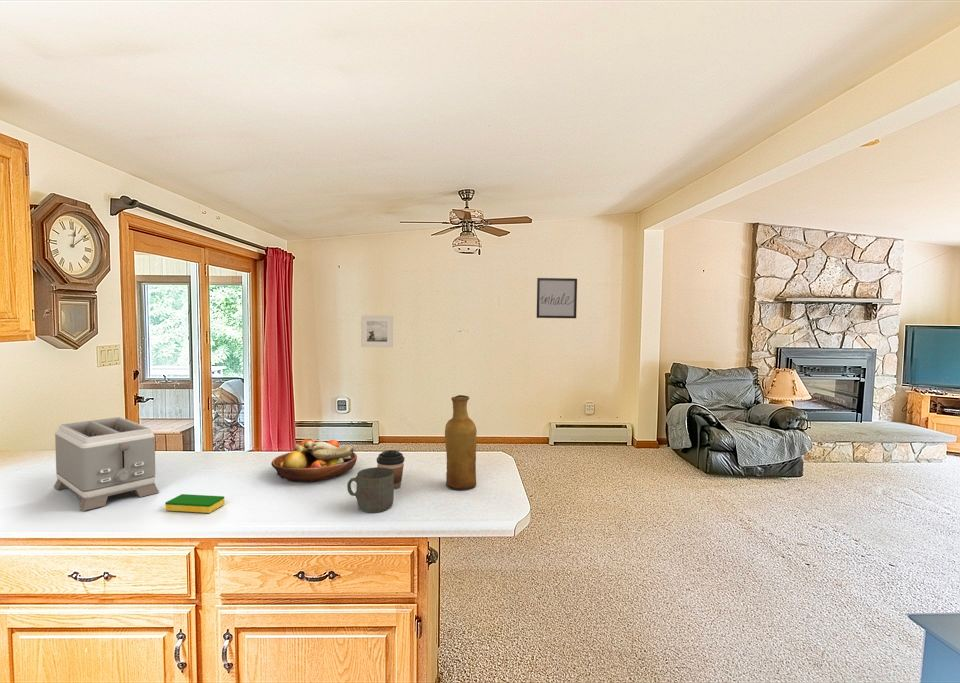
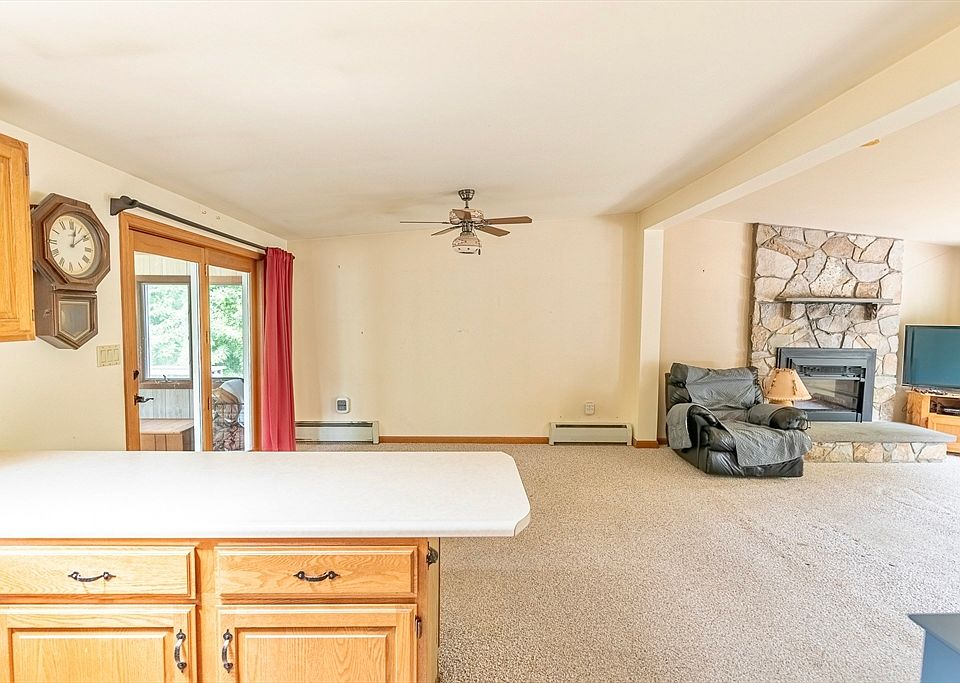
- fruit bowl (316, 454)
- vase (460, 440)
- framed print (377, 331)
- mug (370, 488)
- dish sponge (195, 503)
- wall art (556, 298)
- coffee cup (390, 467)
- toaster (106, 459)
